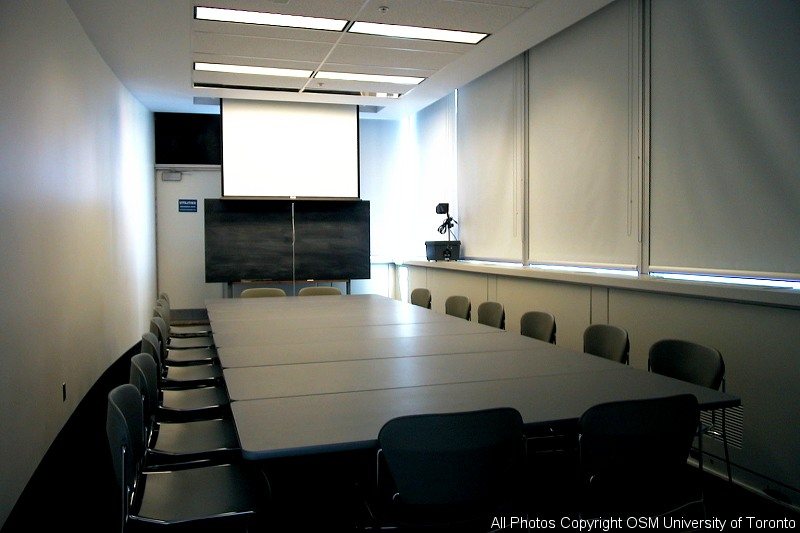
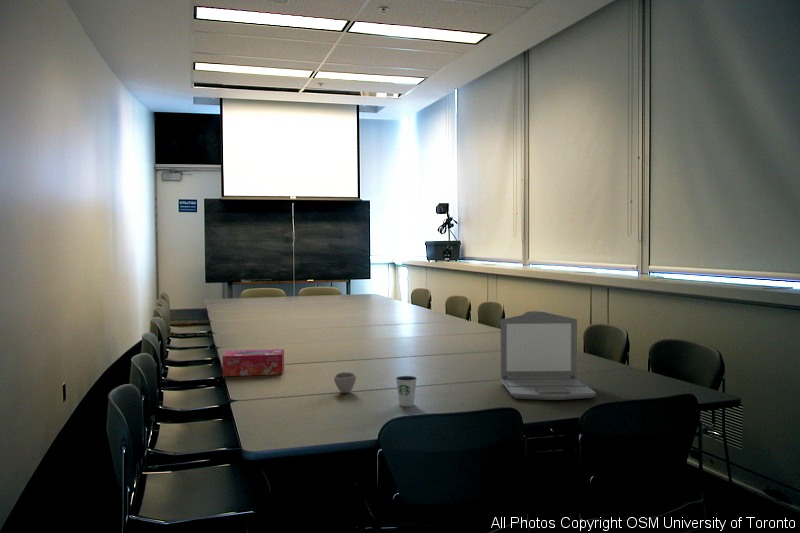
+ laptop (546, 353)
+ cup (344, 382)
+ dixie cup (406, 391)
+ tissue box (254, 362)
